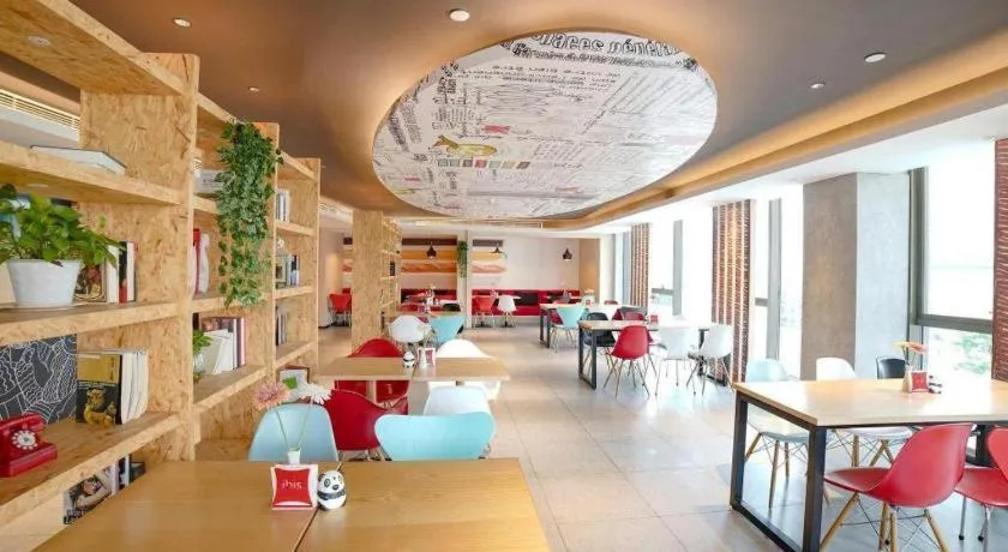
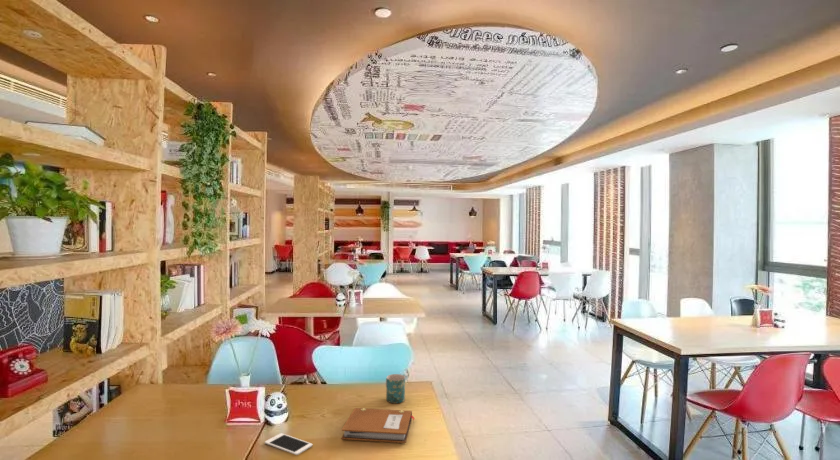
+ mug (393, 387)
+ notebook (380, 423)
+ cell phone (288, 443)
